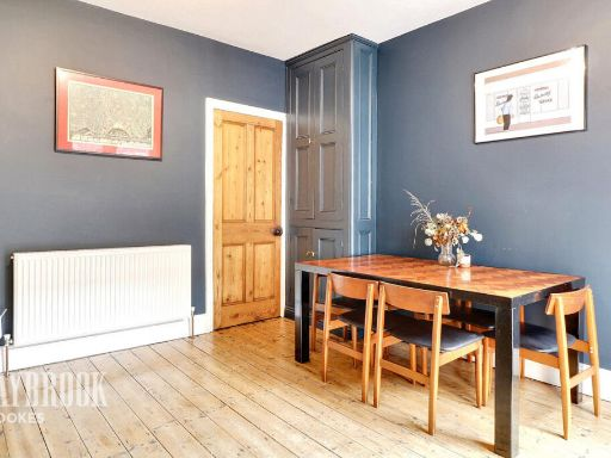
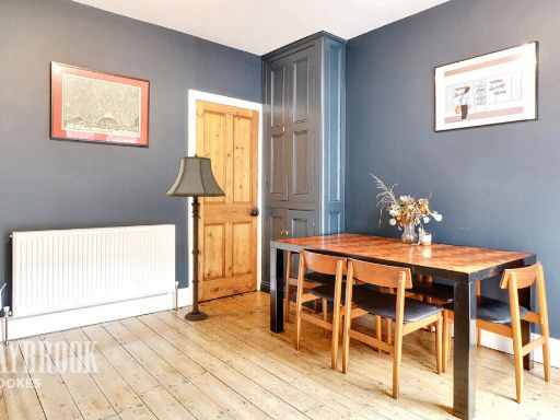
+ floor lamp (195, 235)
